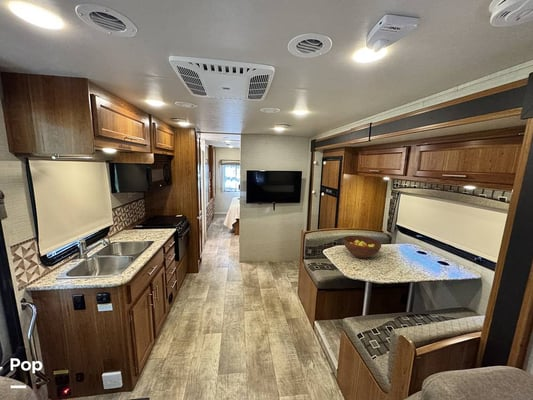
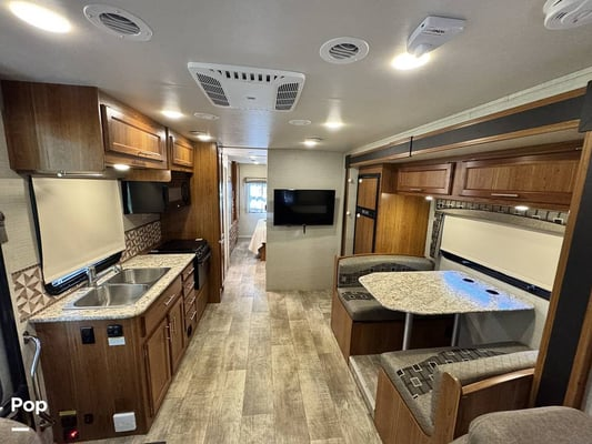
- fruit bowl (361, 248)
